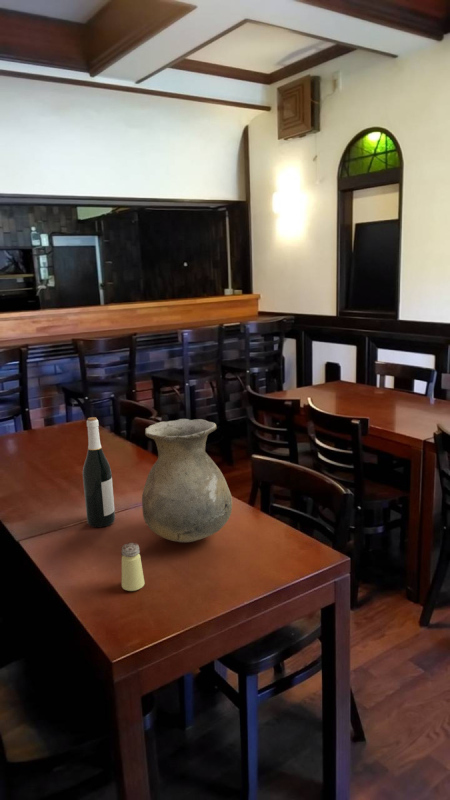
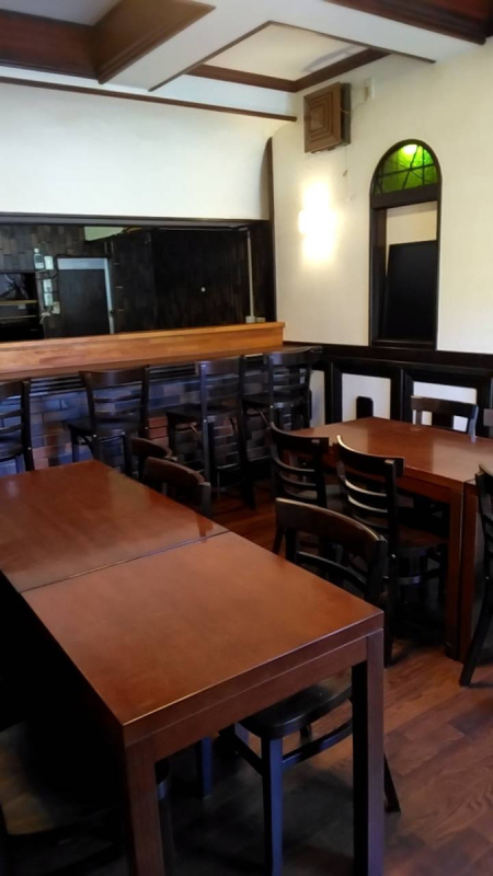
- saltshaker (131, 565)
- wine bottle (96, 471)
- vase (186, 482)
